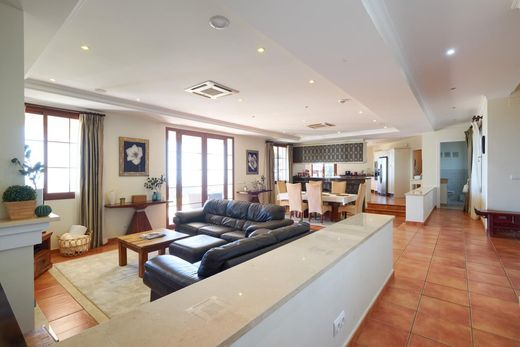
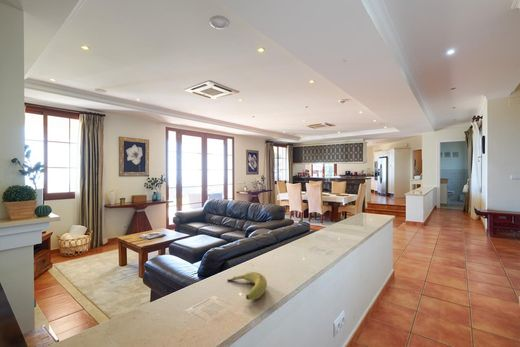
+ banana (245, 279)
